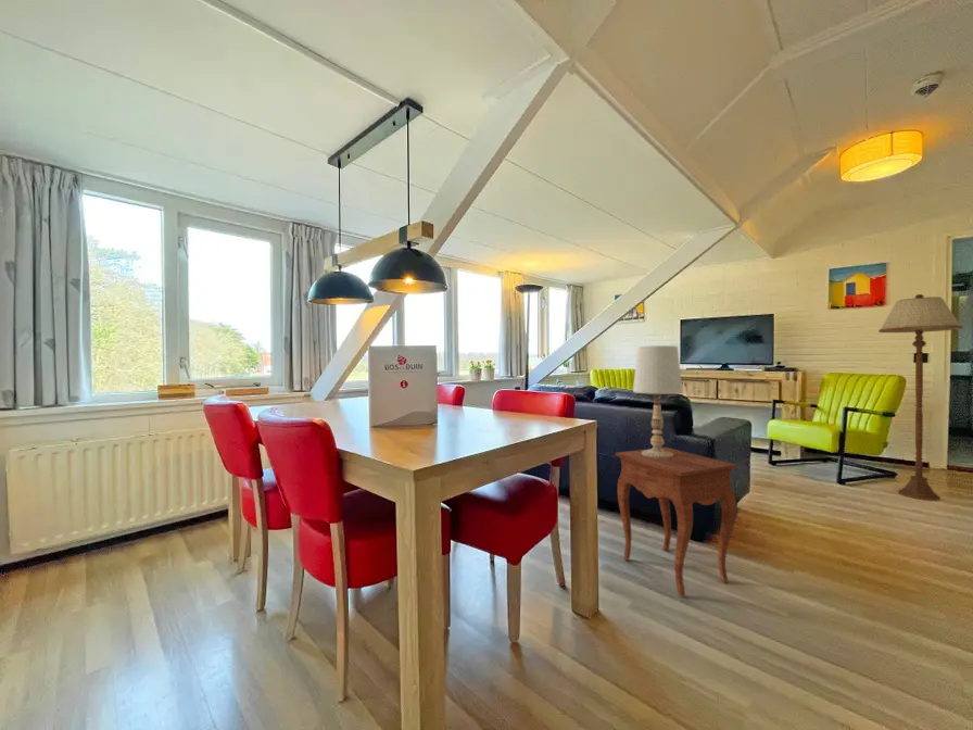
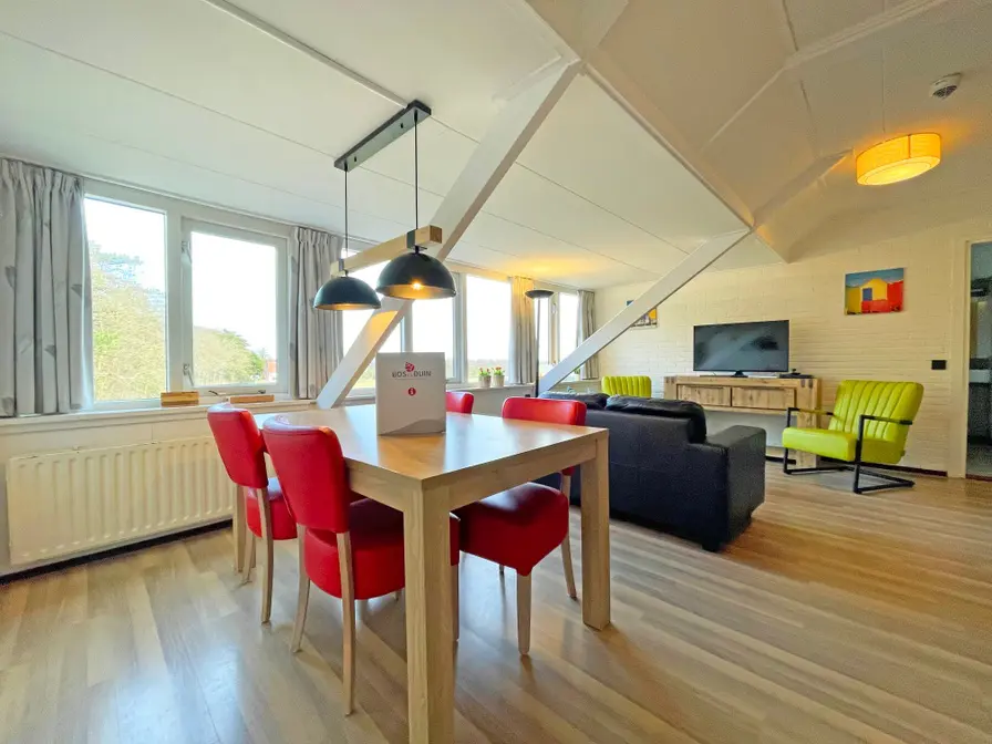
- floor lamp (918, 394)
- side table (670, 516)
- table lamp (657, 400)
